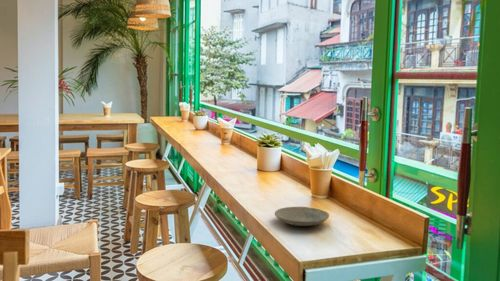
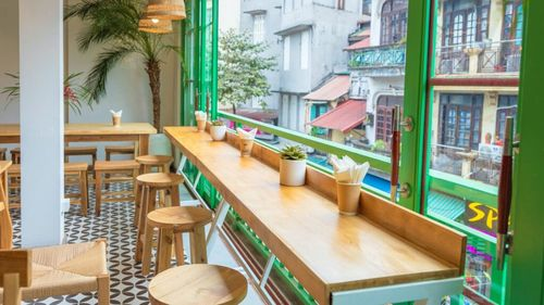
- plate (301, 217)
